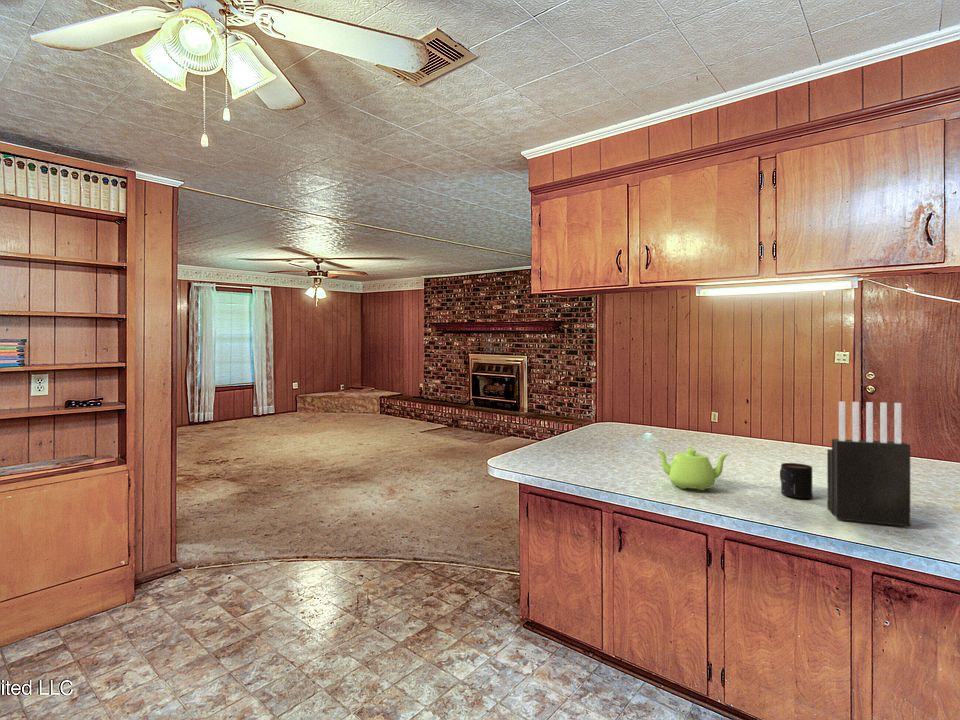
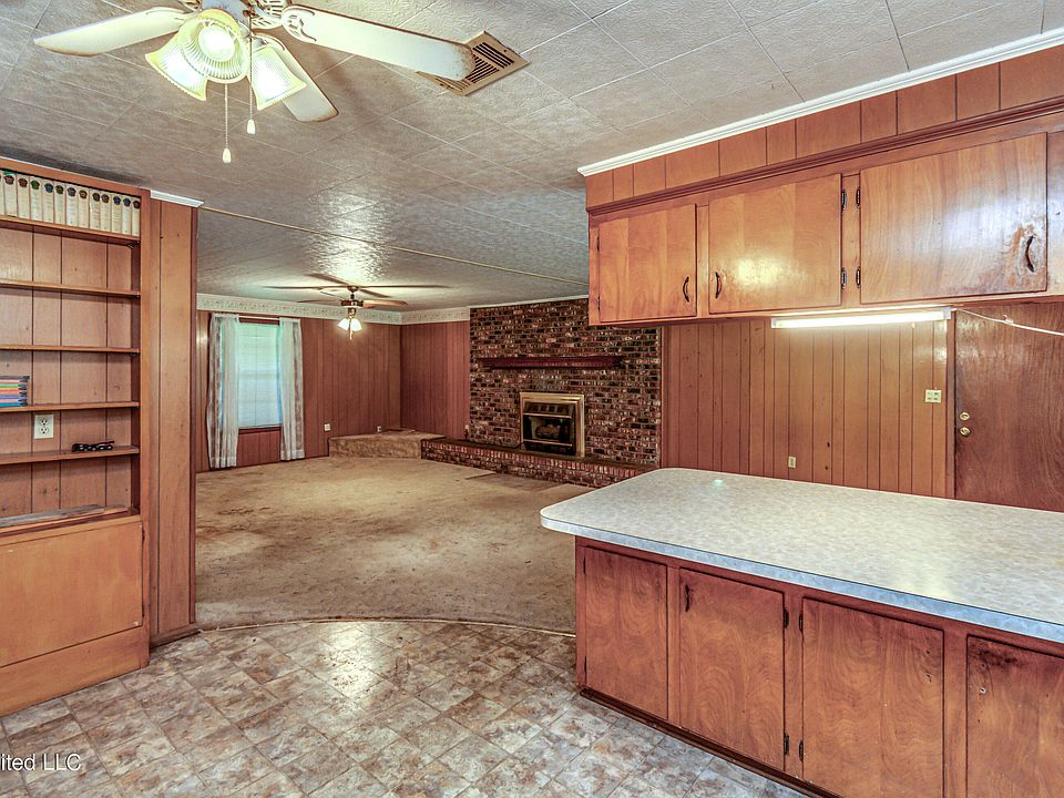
- mug (792, 478)
- teapot (691, 466)
- knife block (865, 459)
